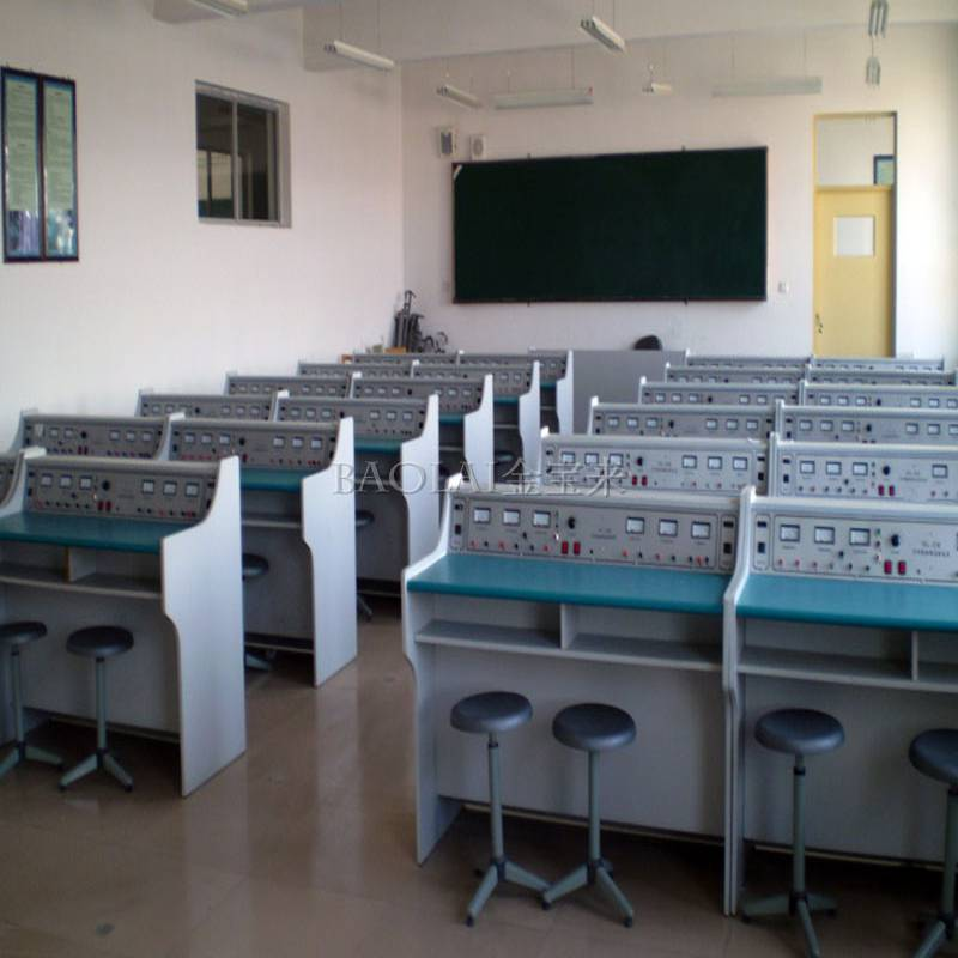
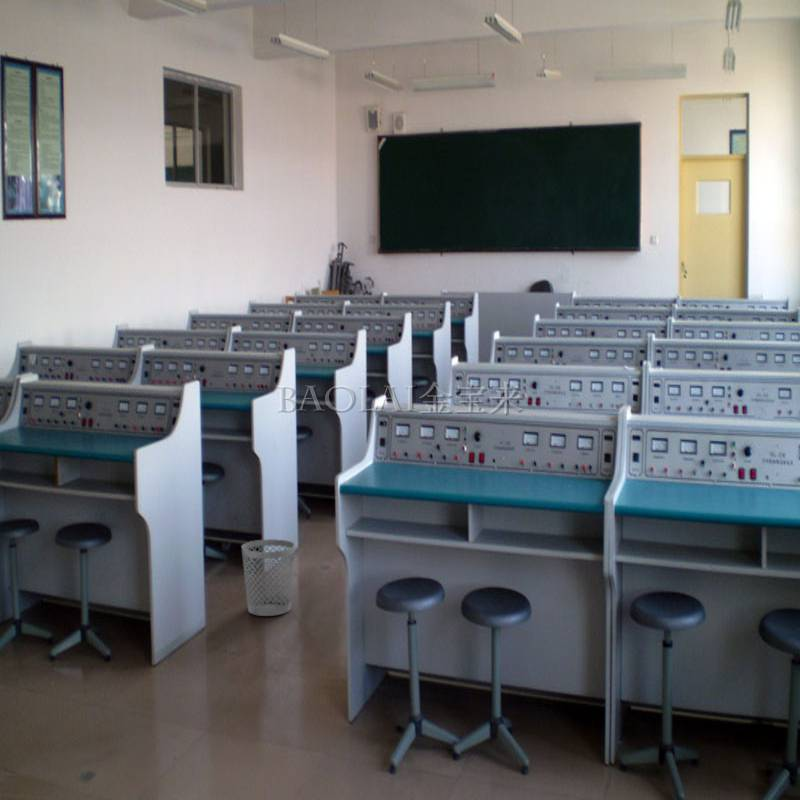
+ wastebasket (268, 577)
